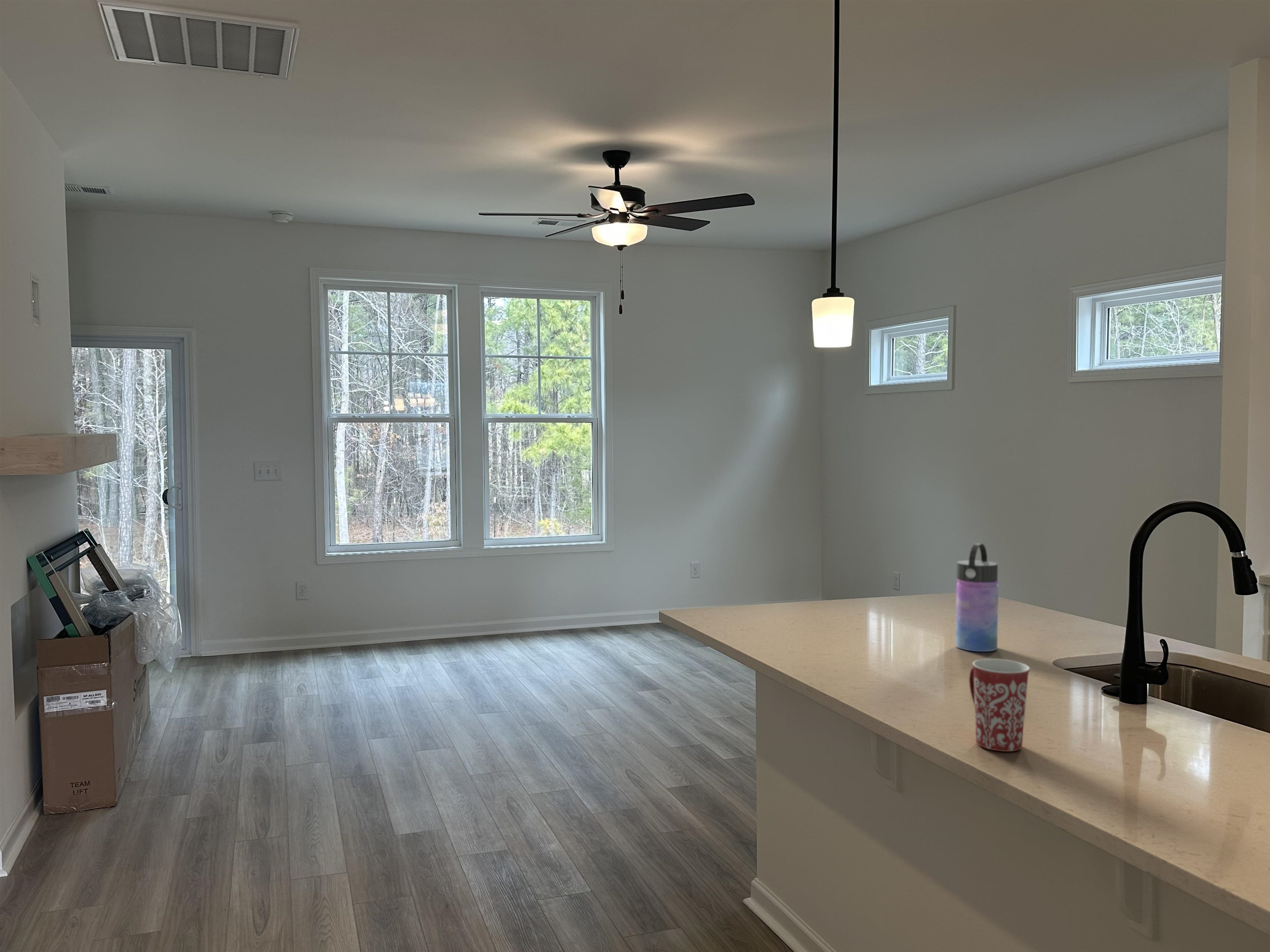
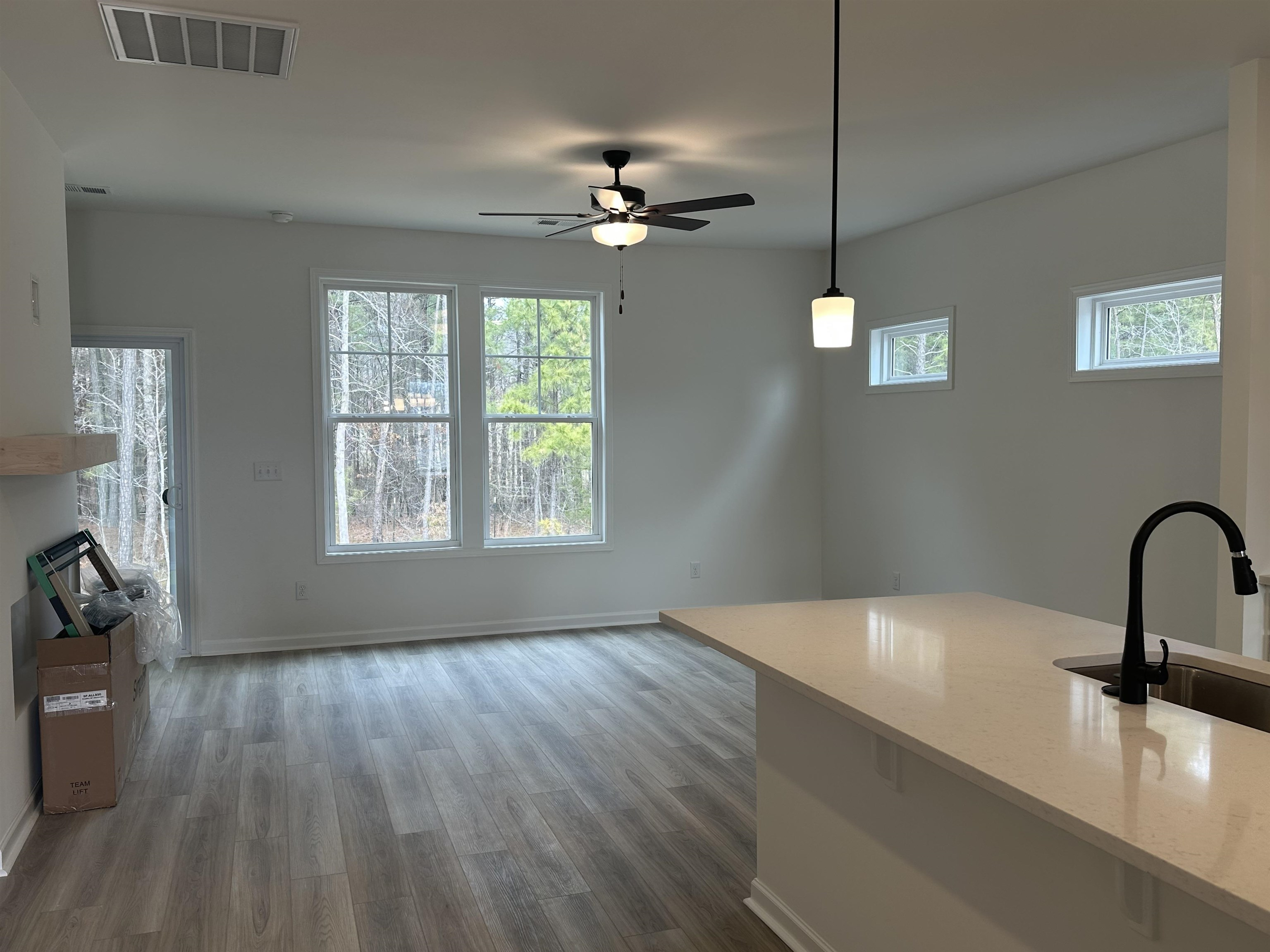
- mug (994, 702)
- water bottle (977, 595)
